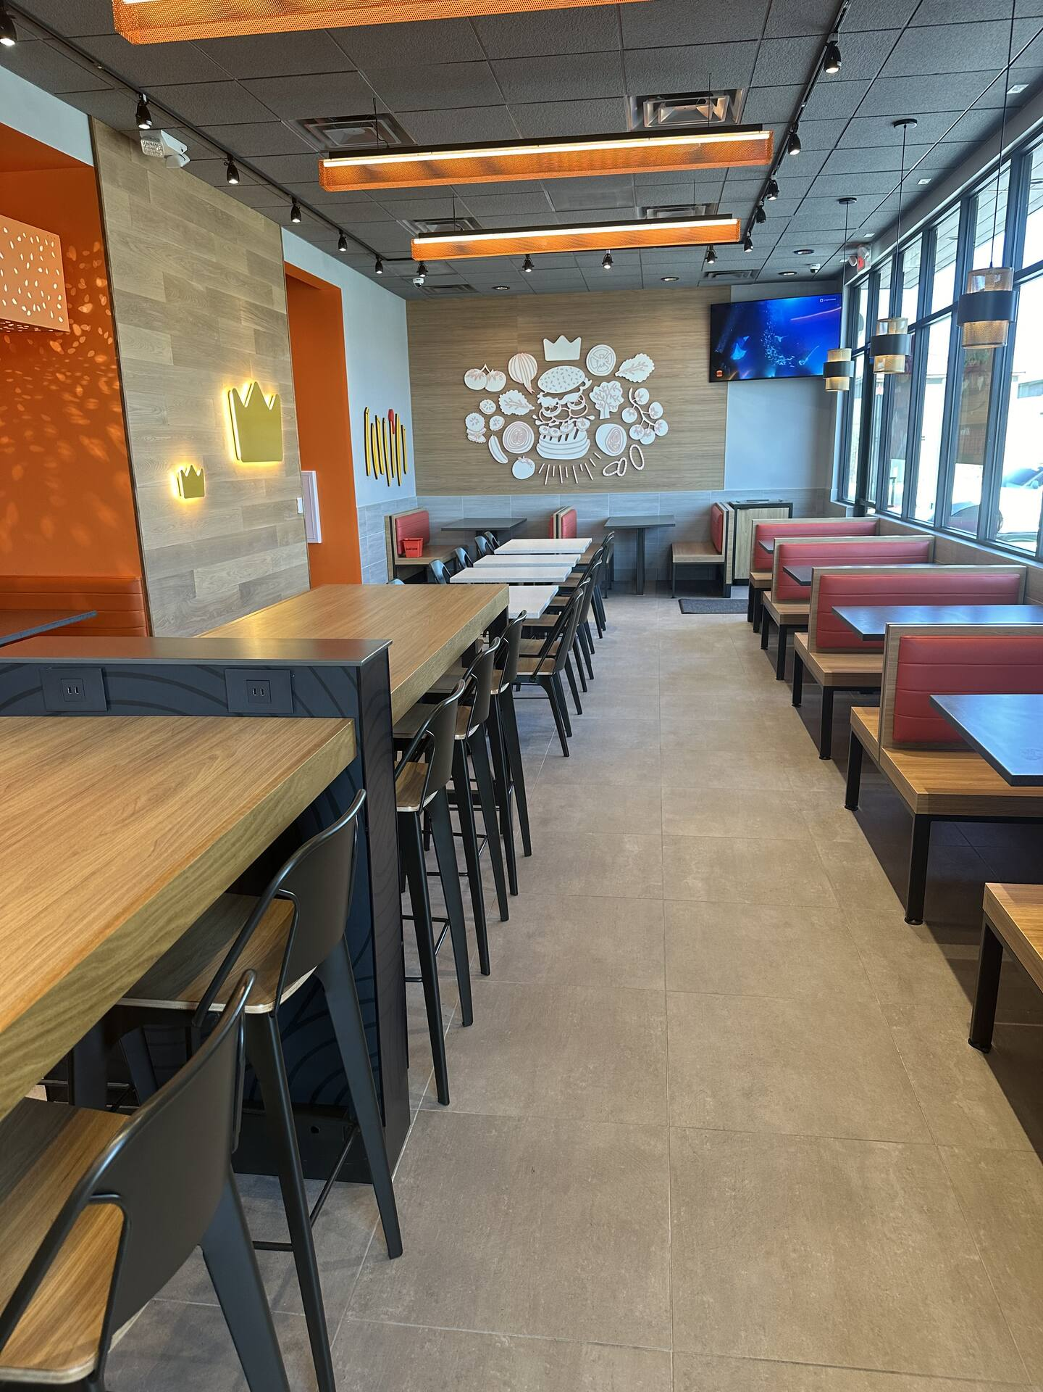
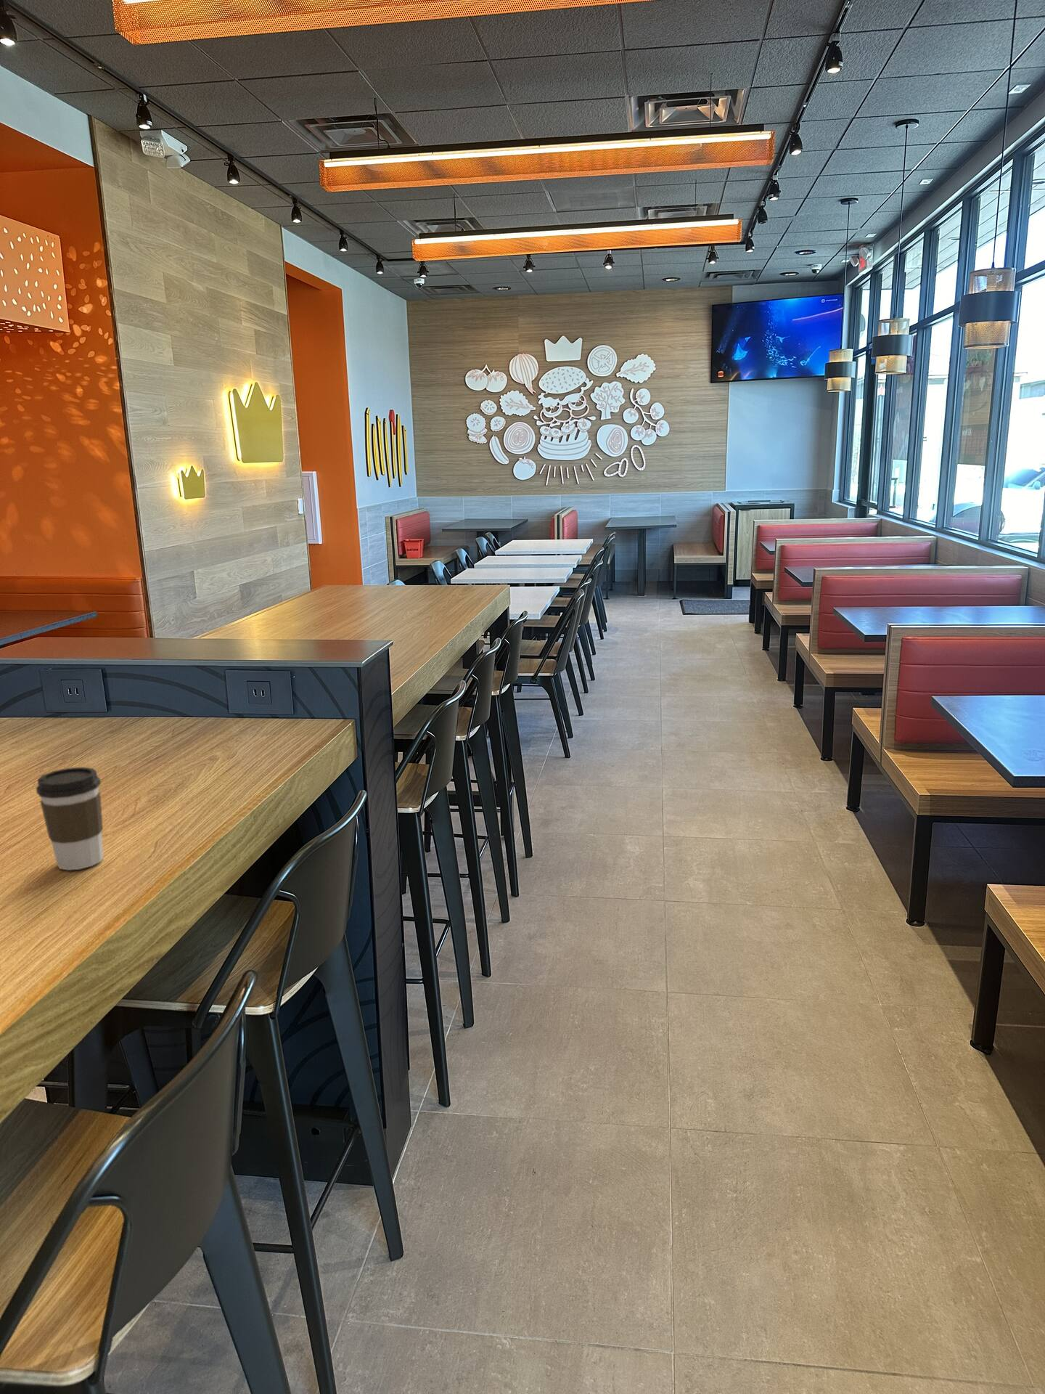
+ coffee cup (74, 818)
